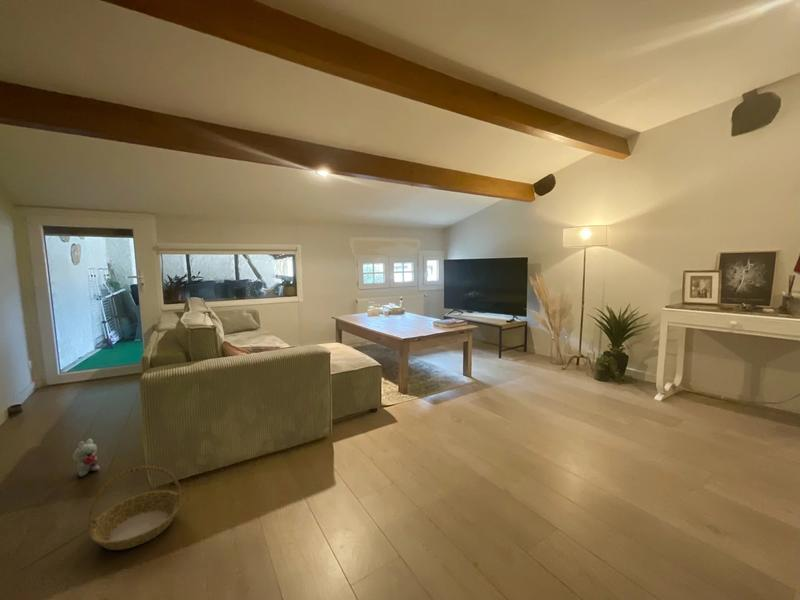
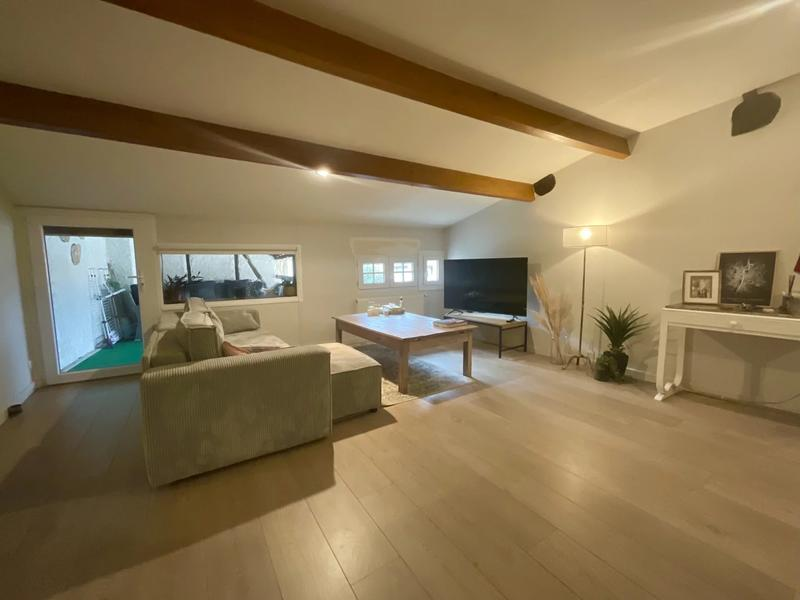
- basket (136, 498)
- plush toy (85, 456)
